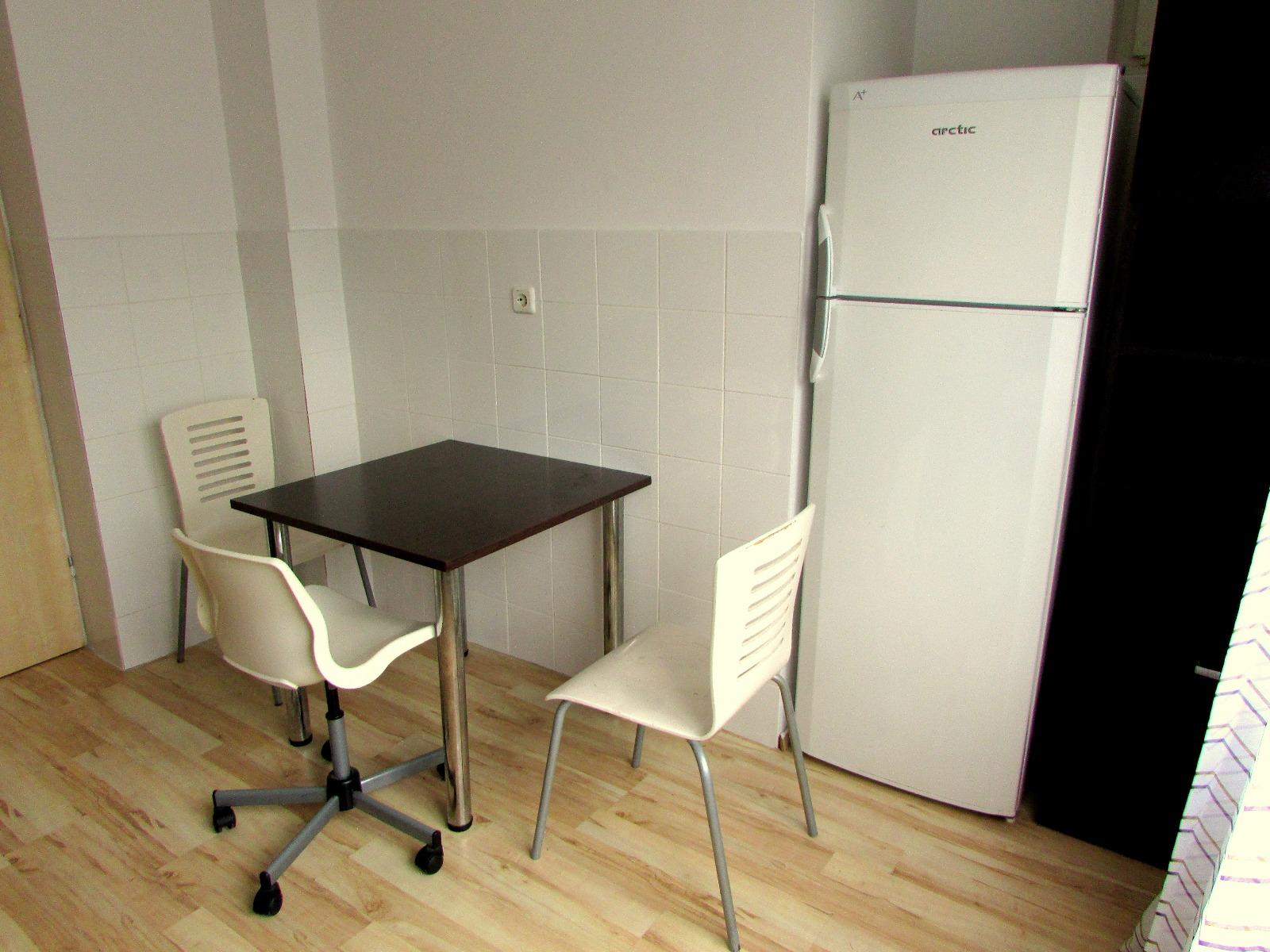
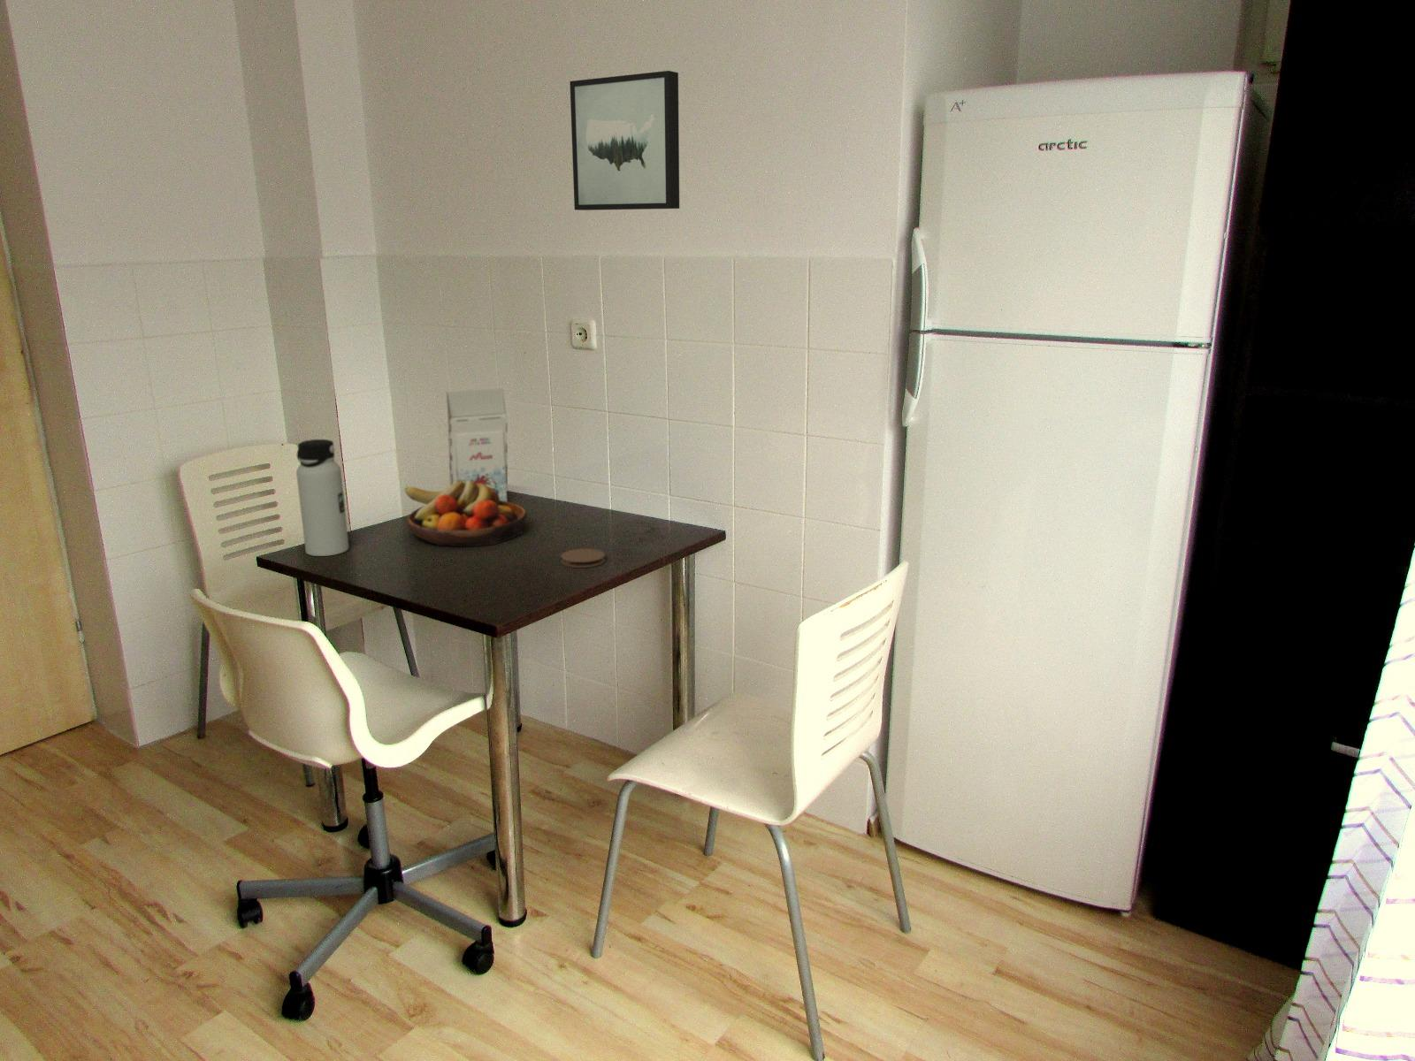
+ water bottle (321, 497)
+ coaster (583, 558)
+ fruit bowl (466, 509)
+ wall art (624, 144)
+ gift box (478, 447)
